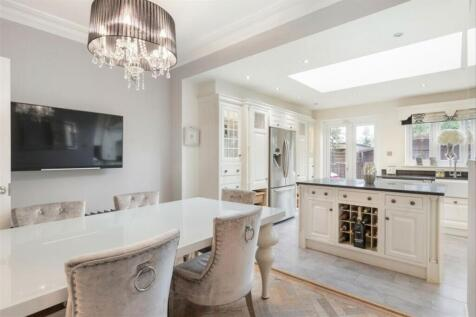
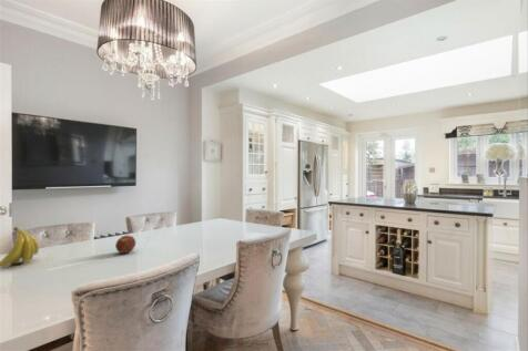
+ banana (20, 245)
+ apple (125, 244)
